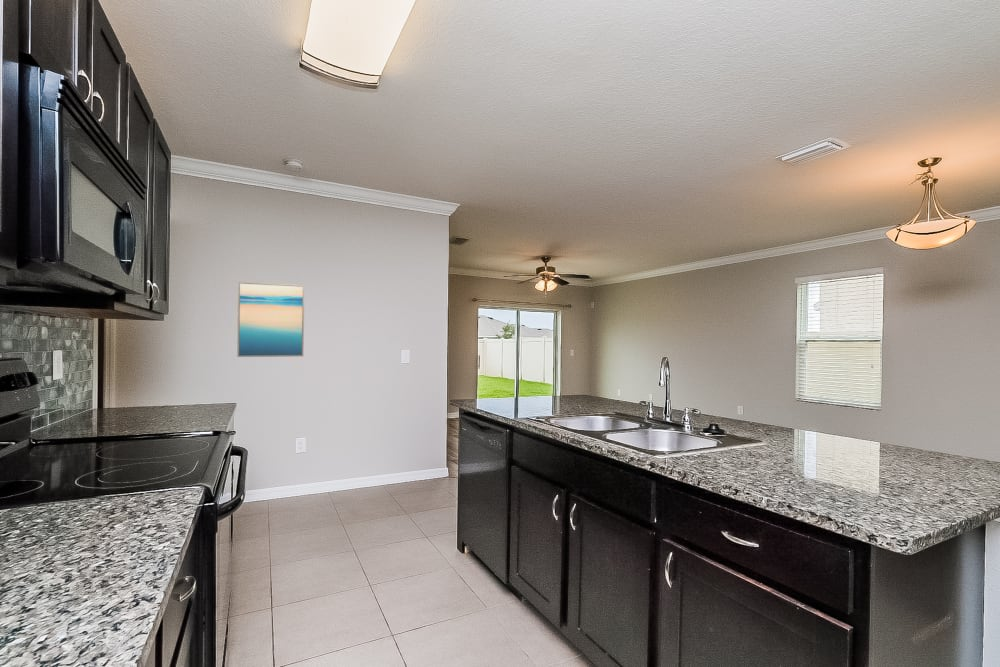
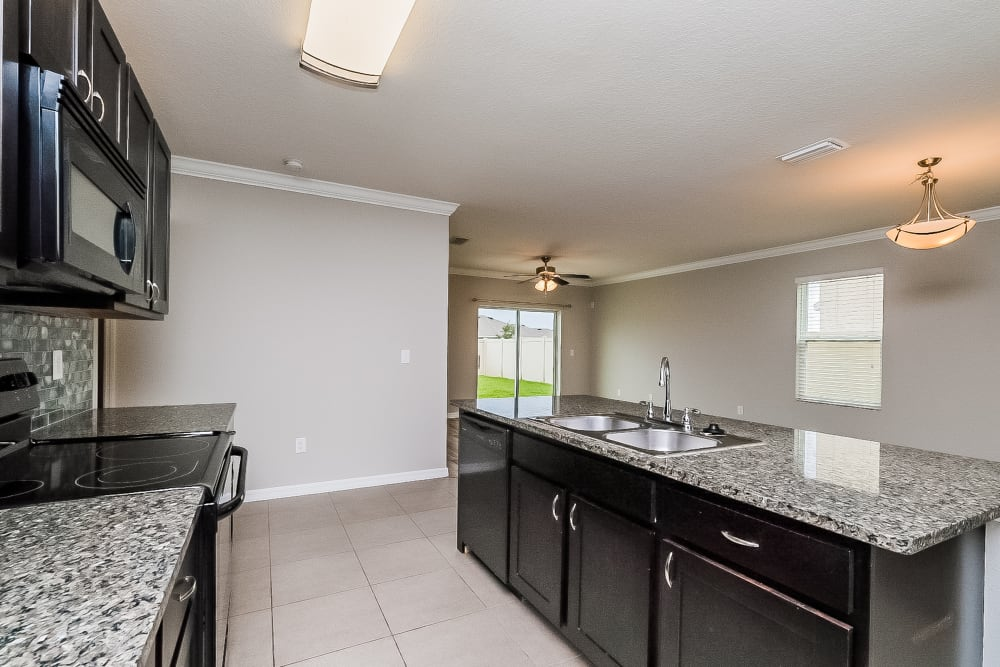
- wall art (271, 320)
